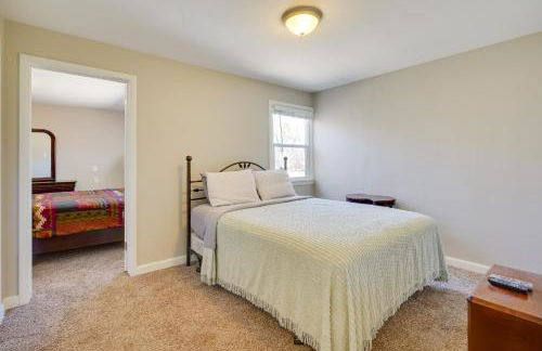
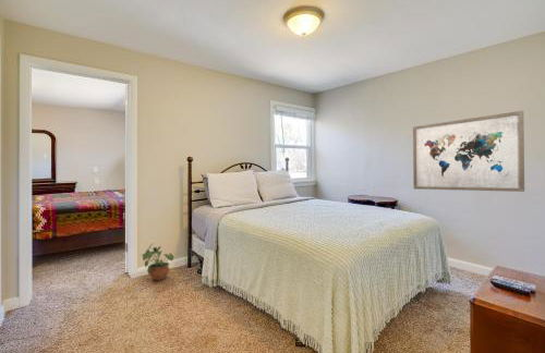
+ potted plant (156, 260)
+ wall art (461, 155)
